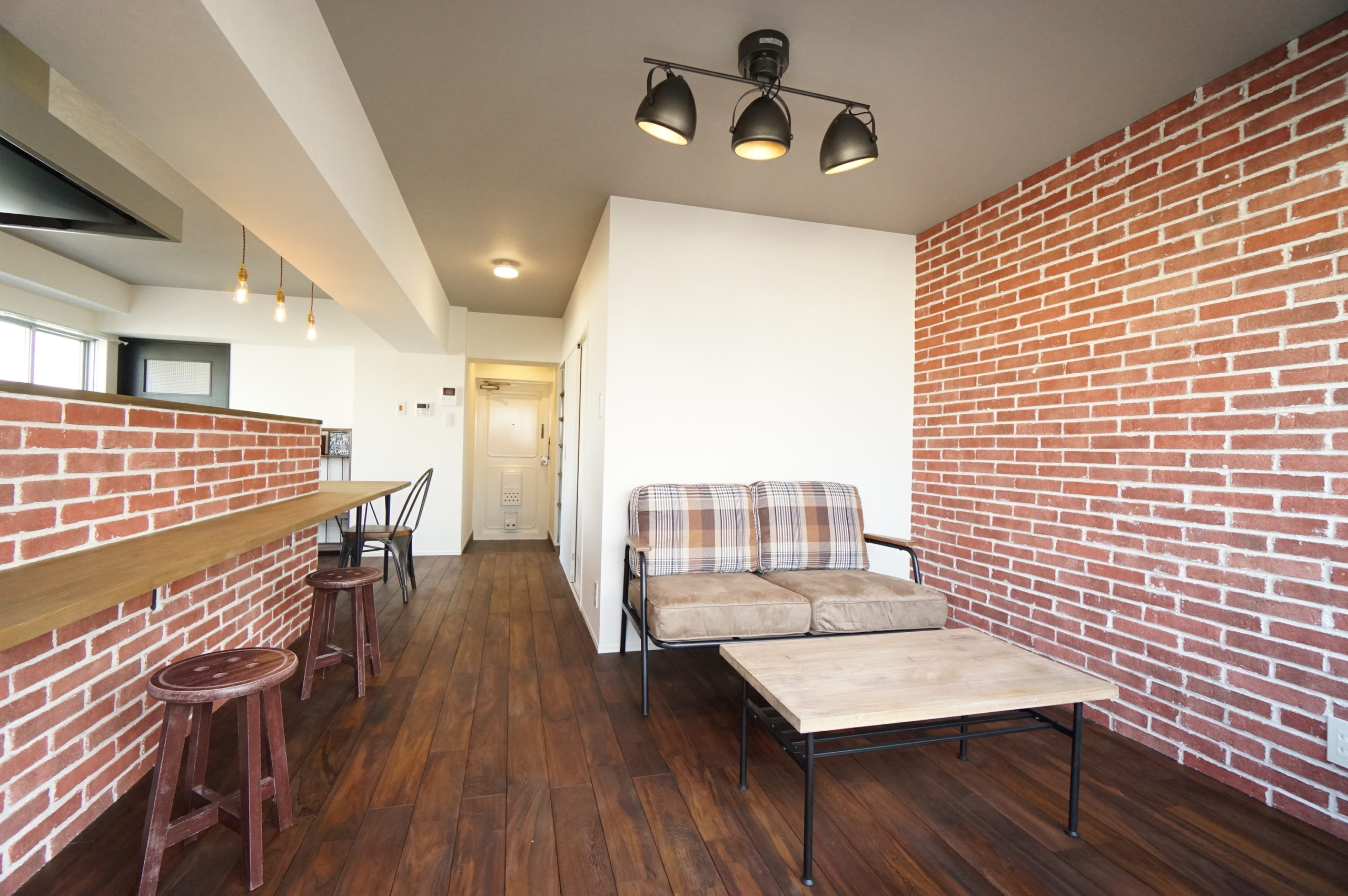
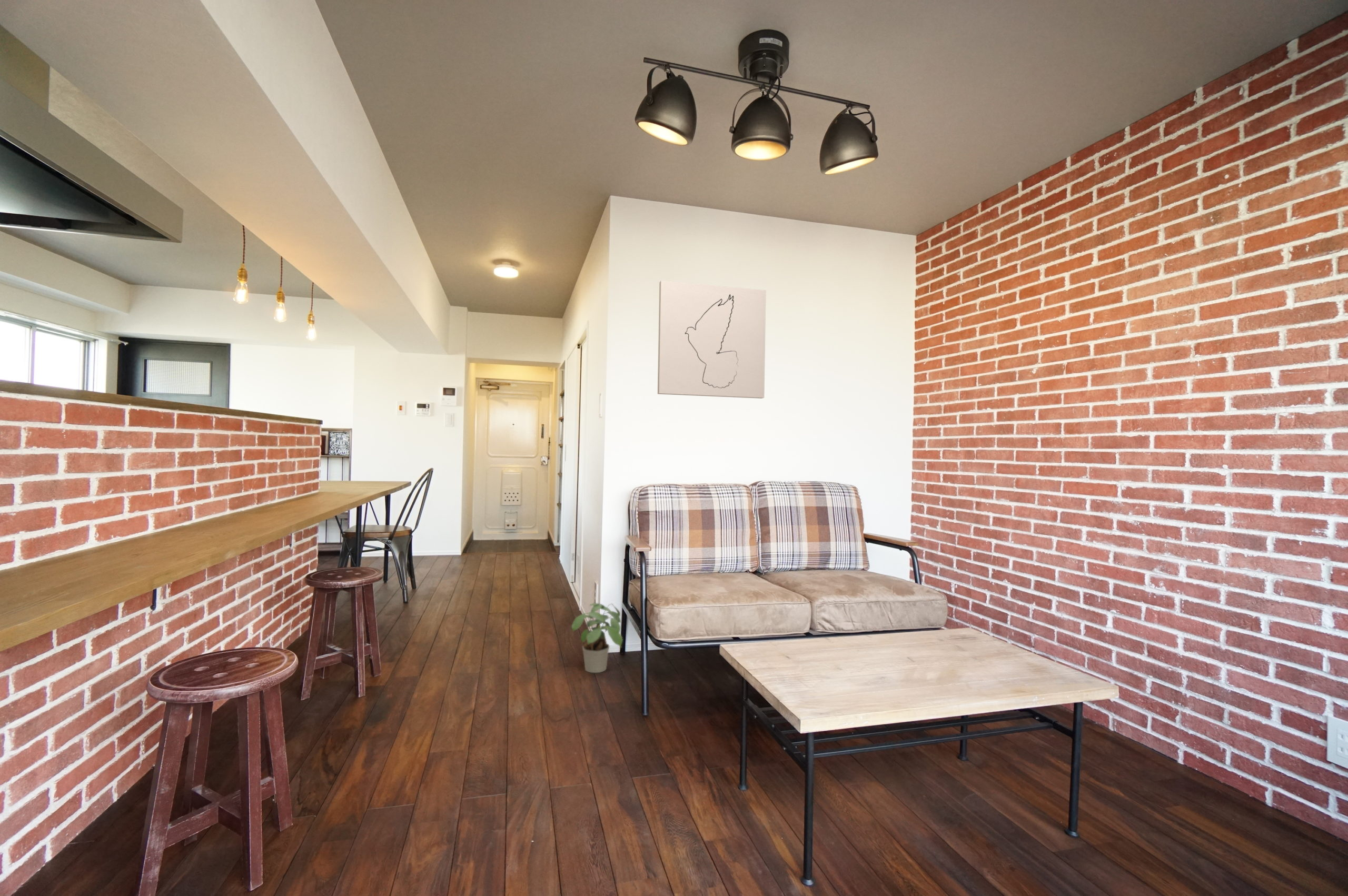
+ wall art (712, 341)
+ potted plant (599, 639)
